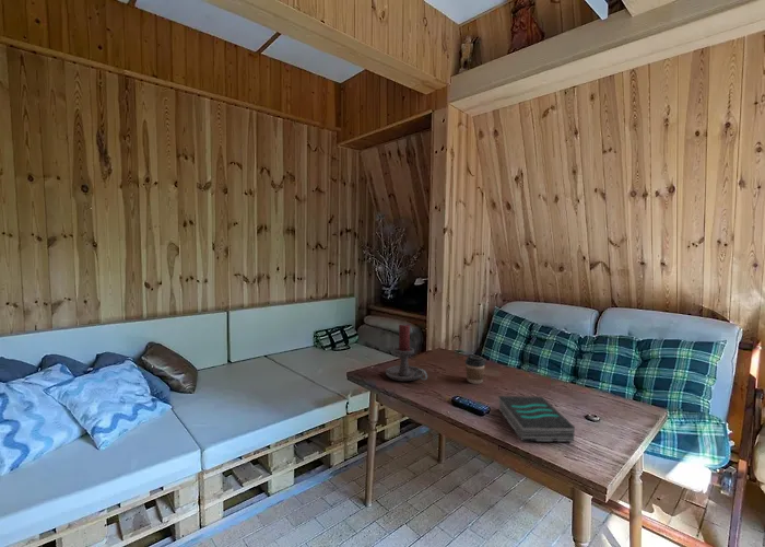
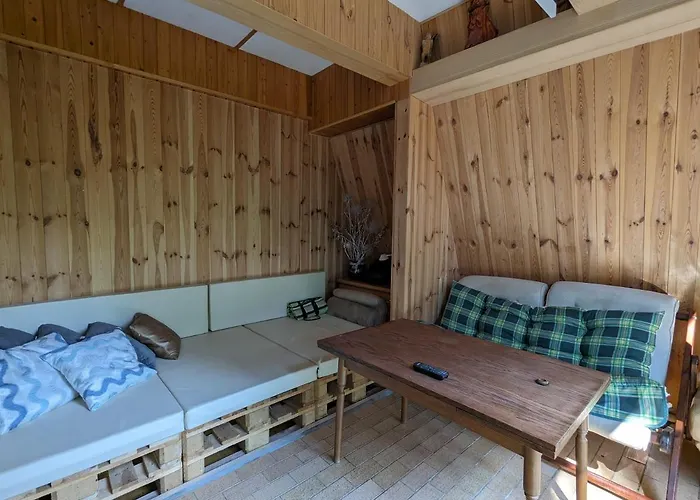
- coffee cup (474, 368)
- book (532, 417)
- candle holder (408, 350)
